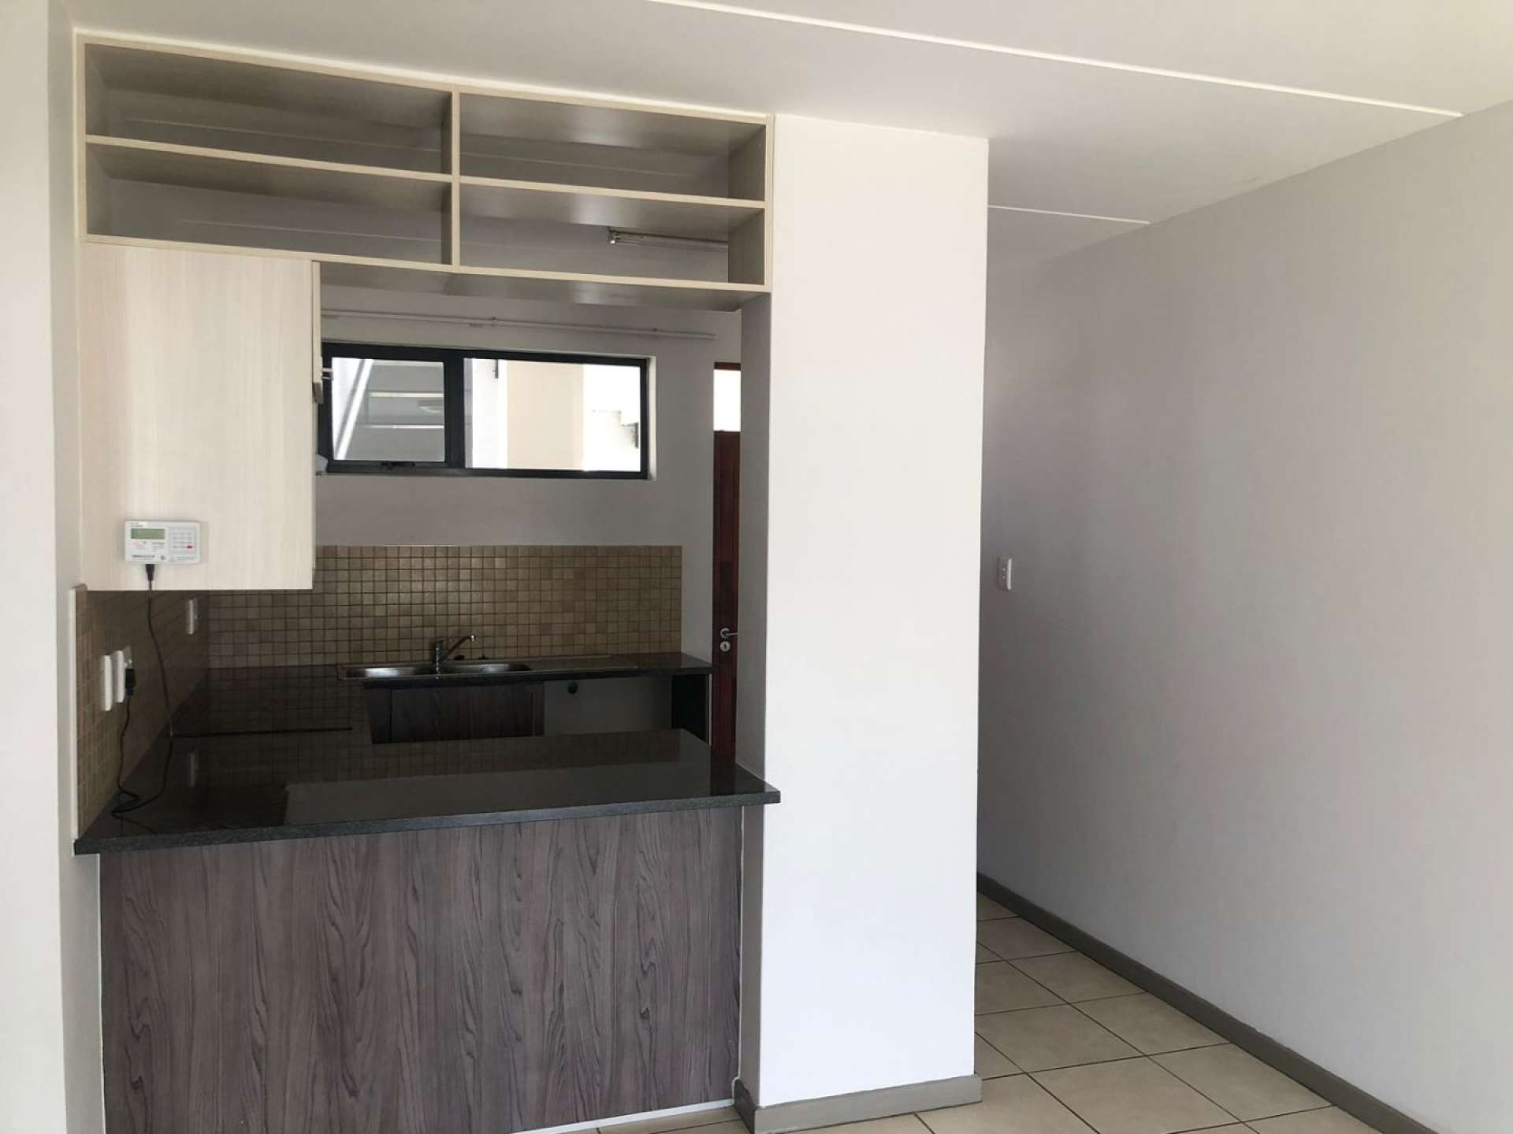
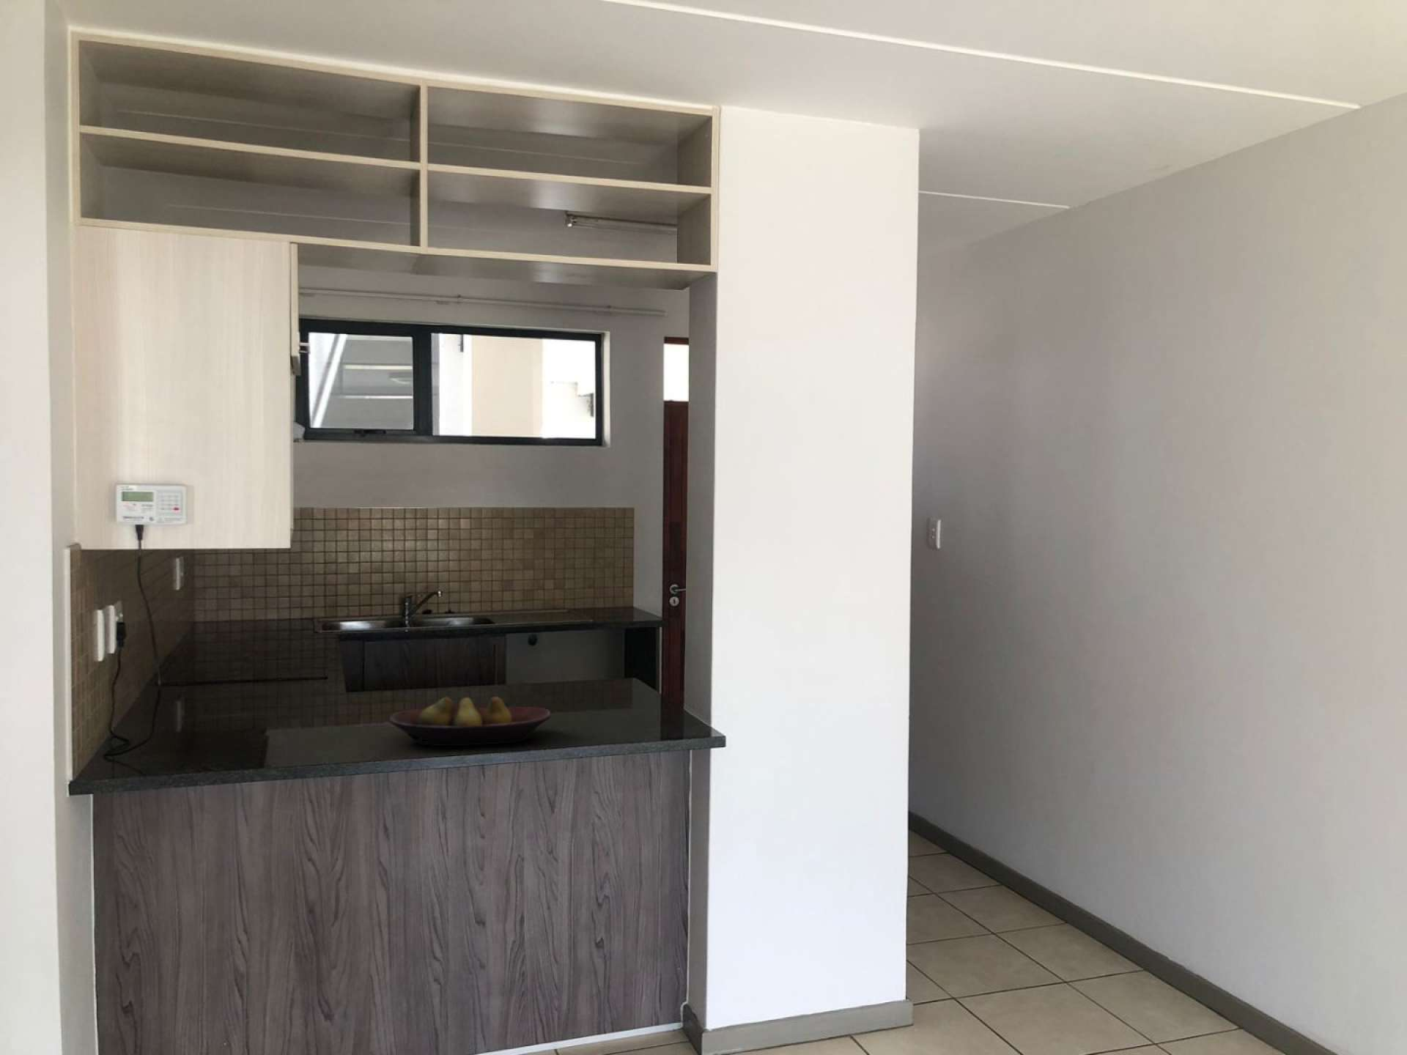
+ fruit bowl (471, 717)
